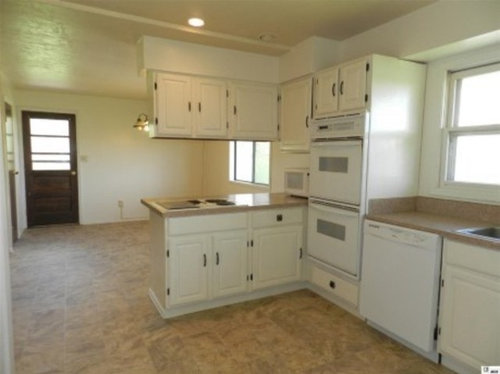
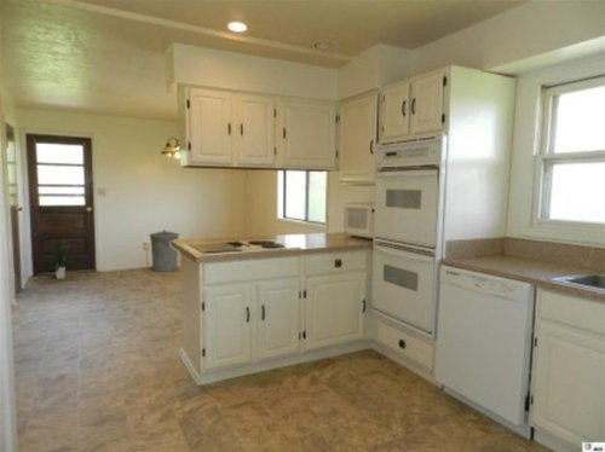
+ indoor plant (58, 257)
+ trash can (165, 249)
